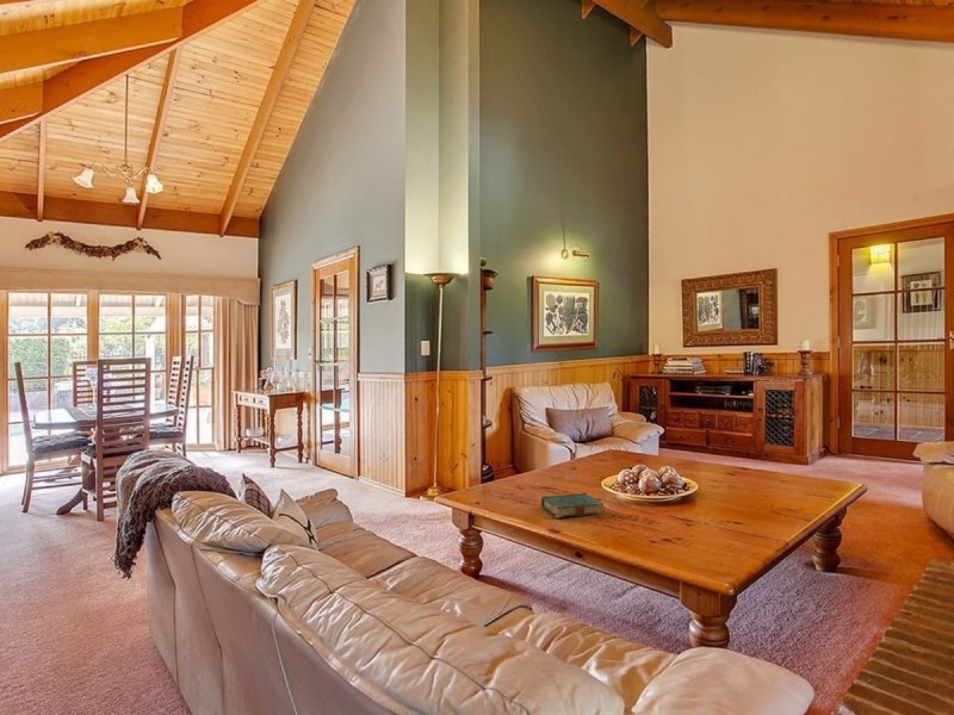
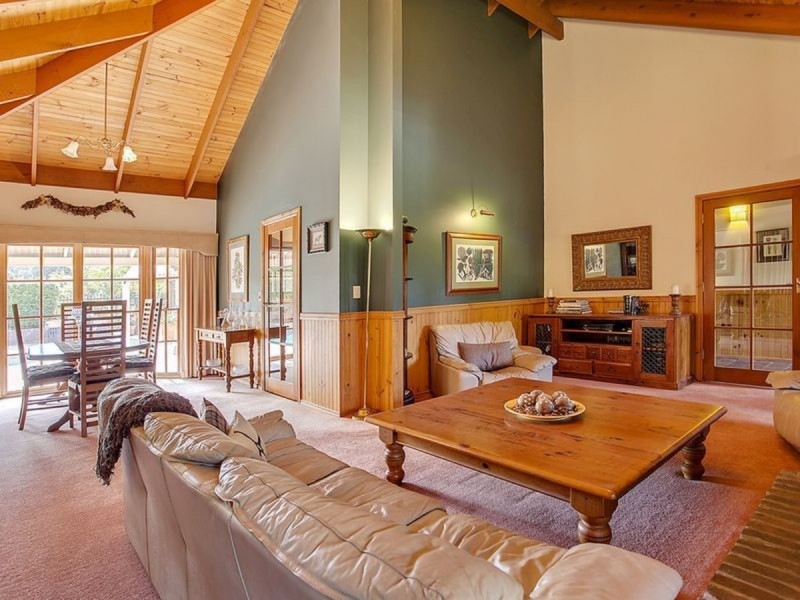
- book (570, 504)
